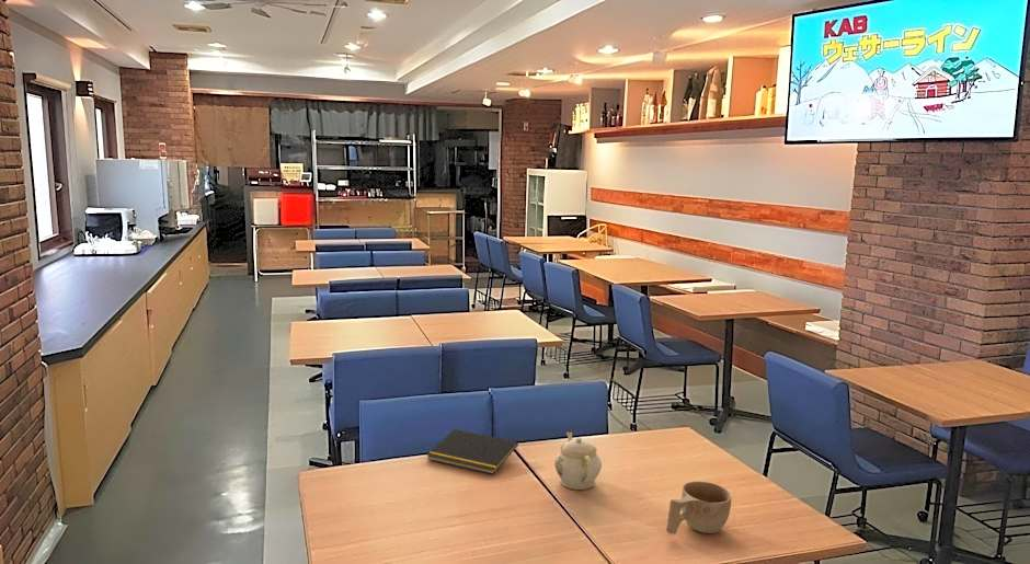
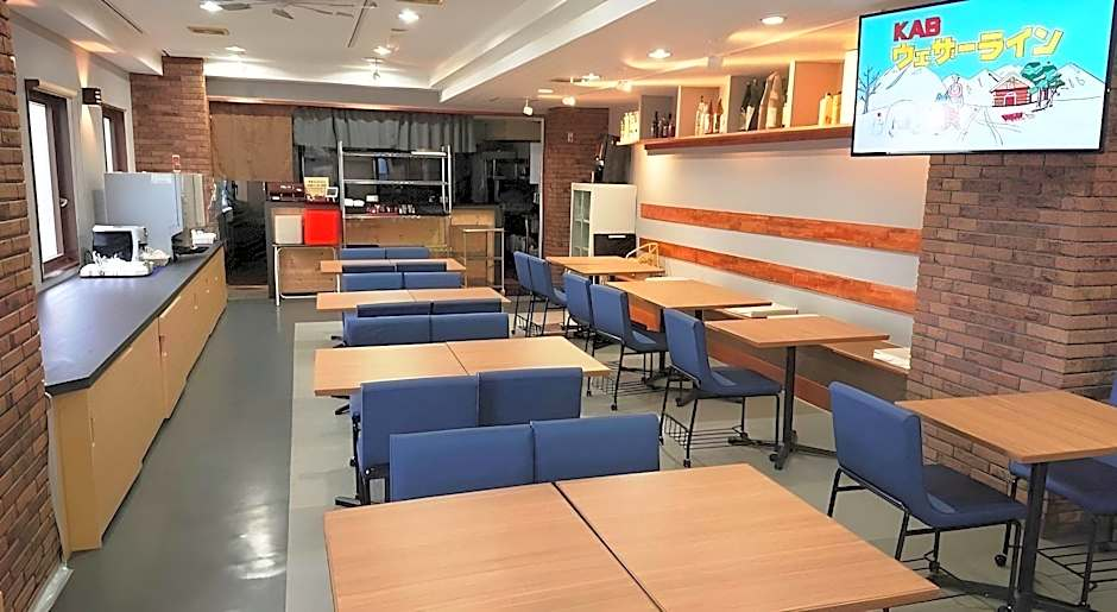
- cup (696, 510)
- notepad (472, 450)
- teapot (579, 461)
